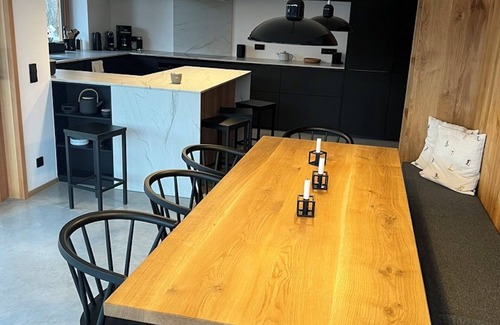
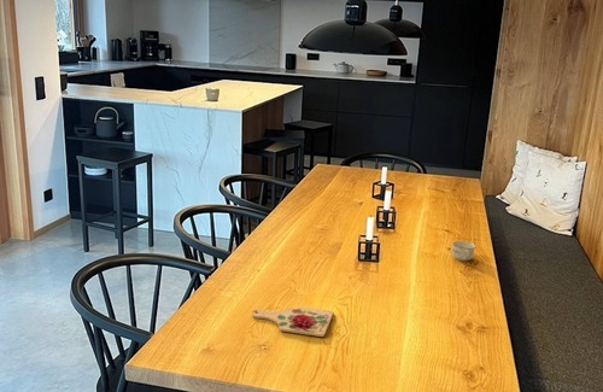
+ cutting board (289, 315)
+ cup (463, 252)
